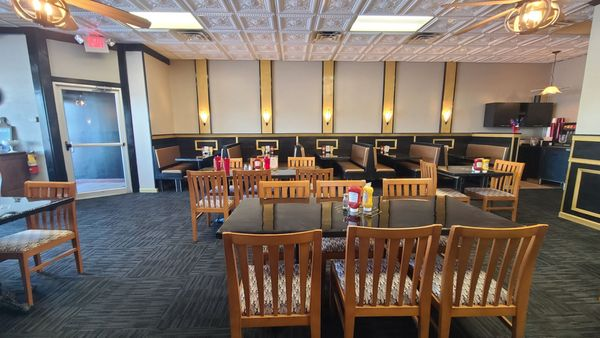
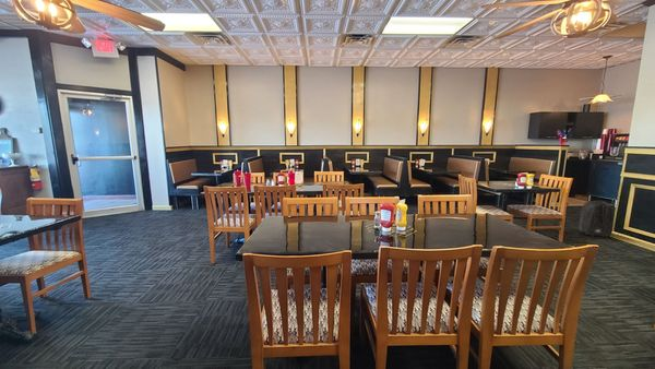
+ backpack (596, 217)
